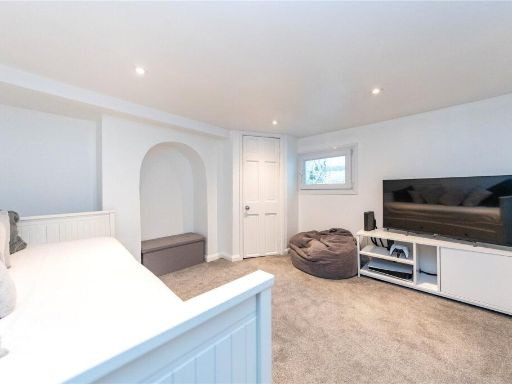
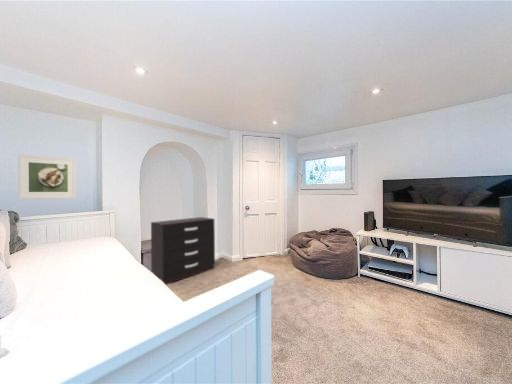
+ dresser (185, 247)
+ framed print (49, 177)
